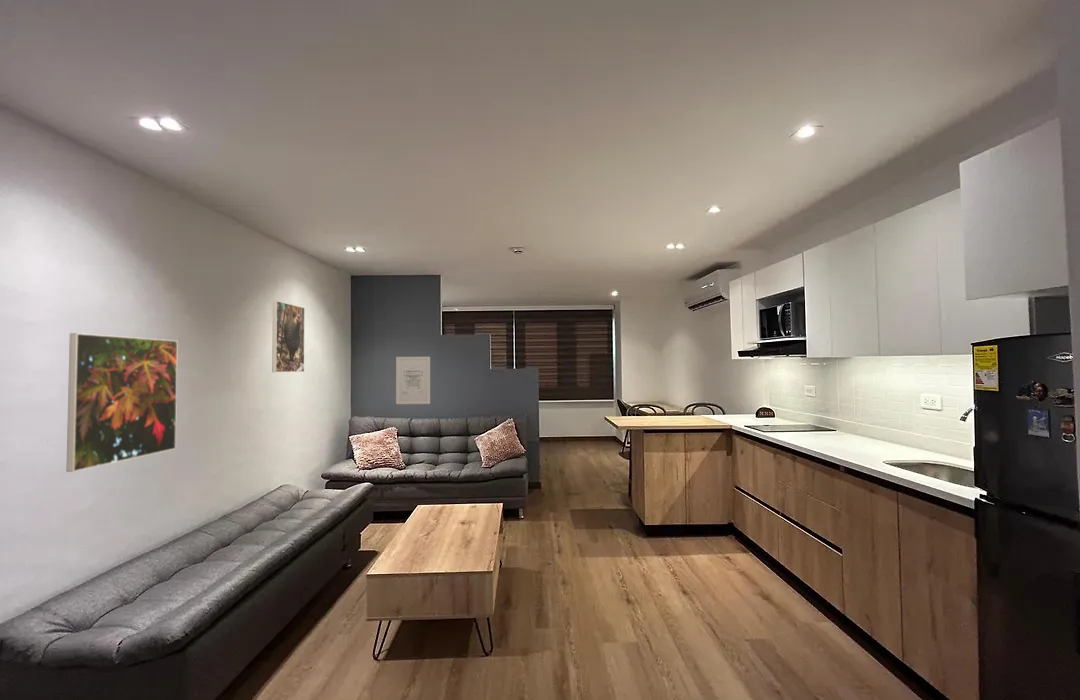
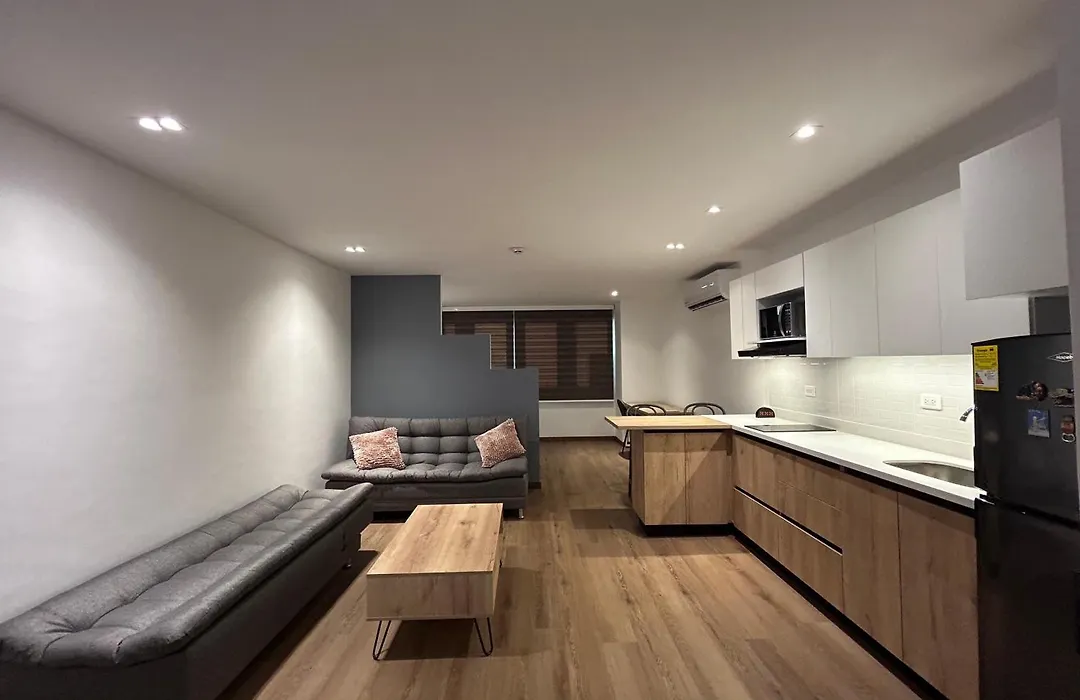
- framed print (289, 338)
- wall art (413, 380)
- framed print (129, 397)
